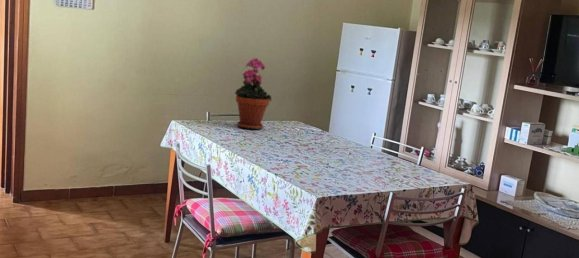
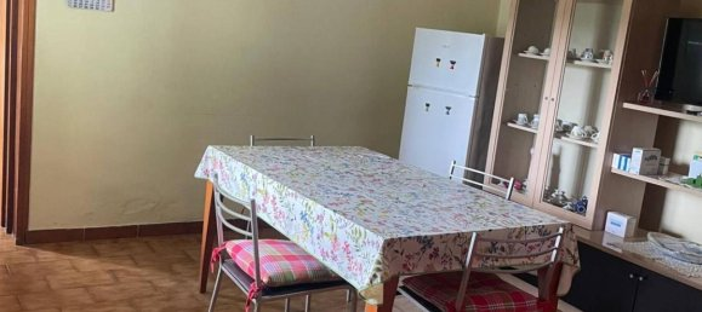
- potted plant (252, 92)
